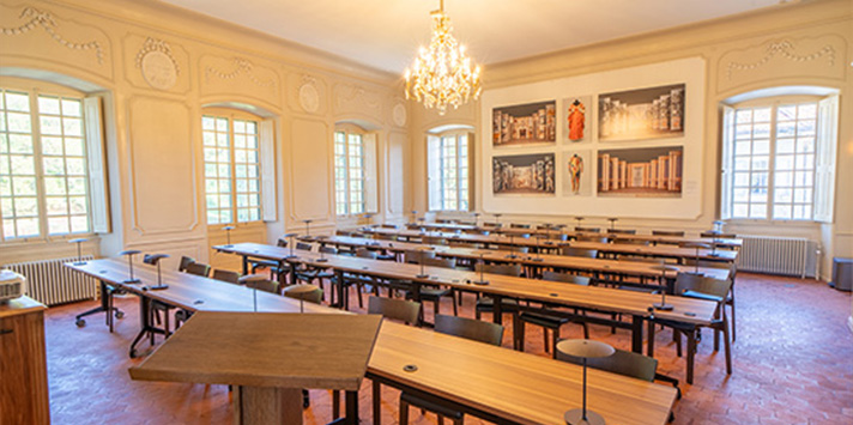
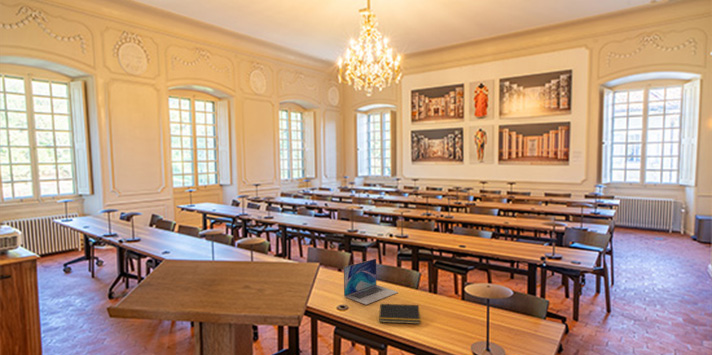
+ laptop (371, 280)
+ notepad (399, 313)
